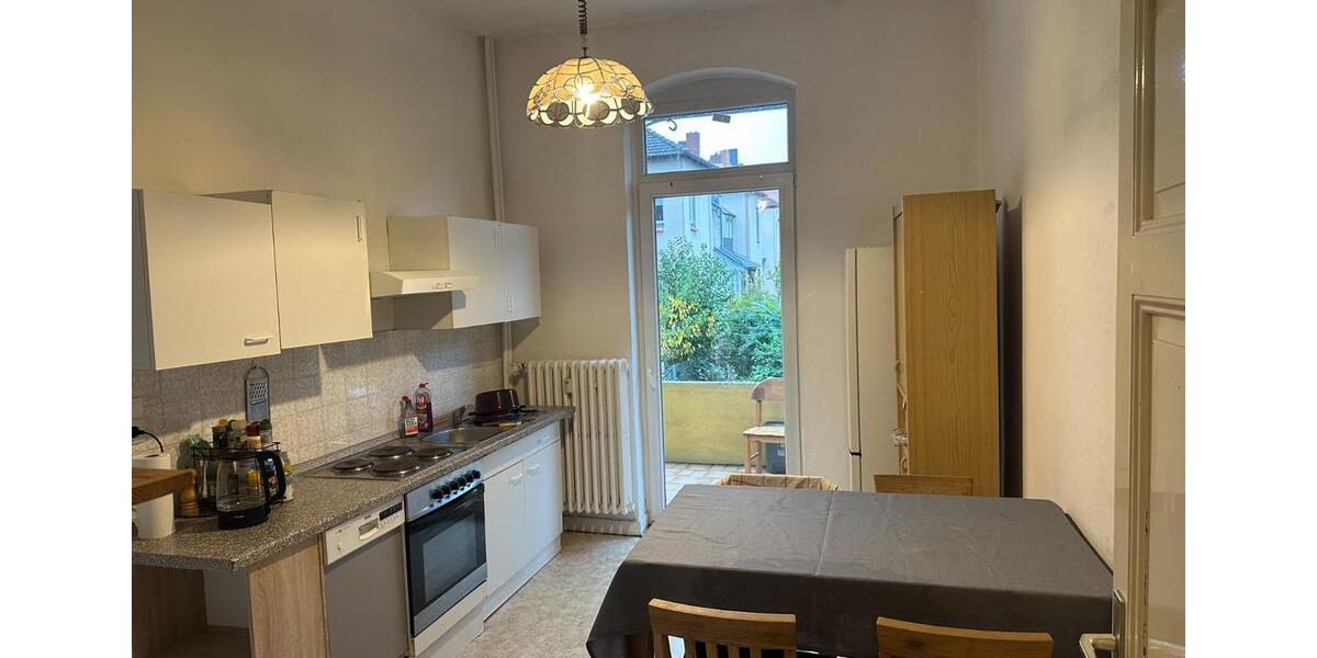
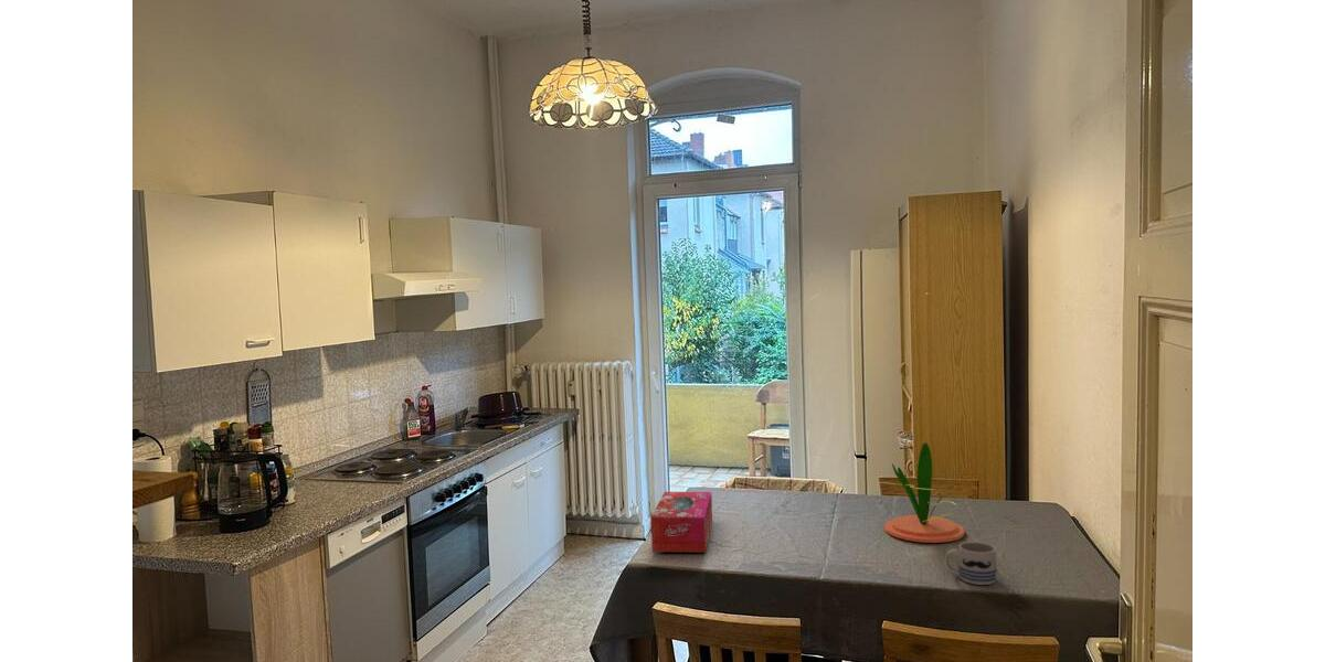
+ tissue box (683, 520)
+ plant (921, 489)
+ mug (971, 562)
